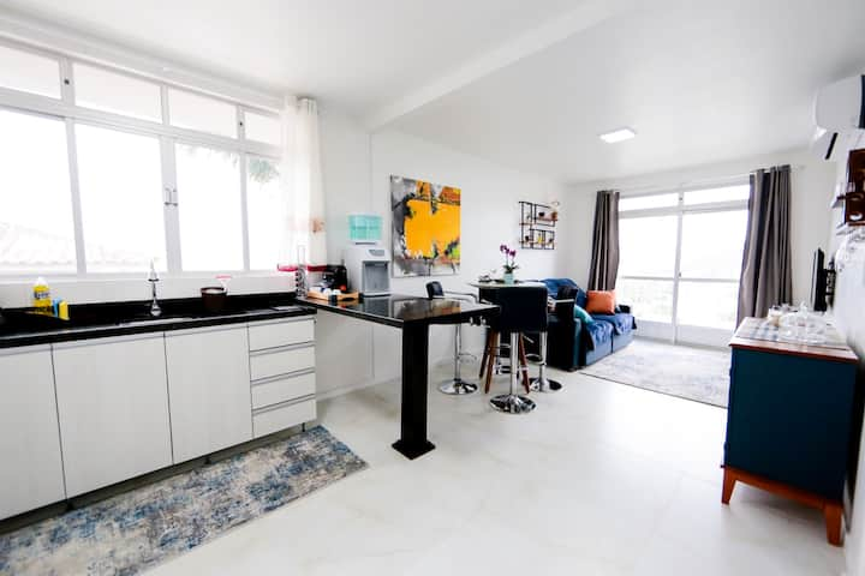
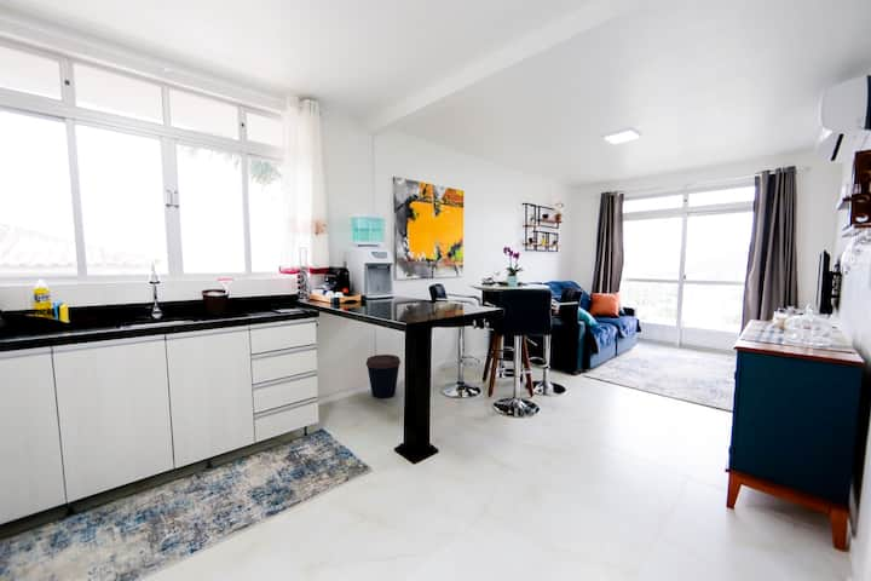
+ coffee cup (383, 376)
